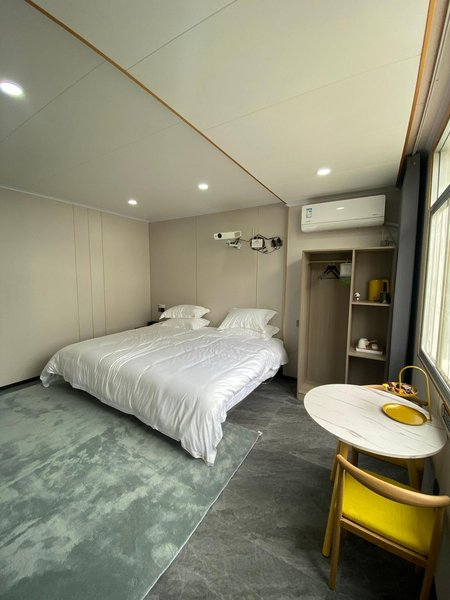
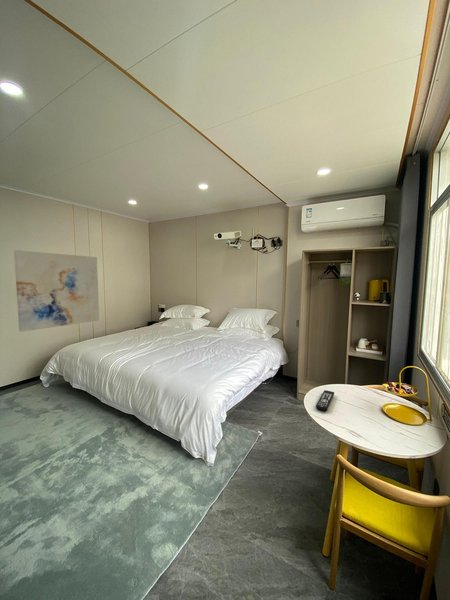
+ wall art (62, 290)
+ remote control (325, 400)
